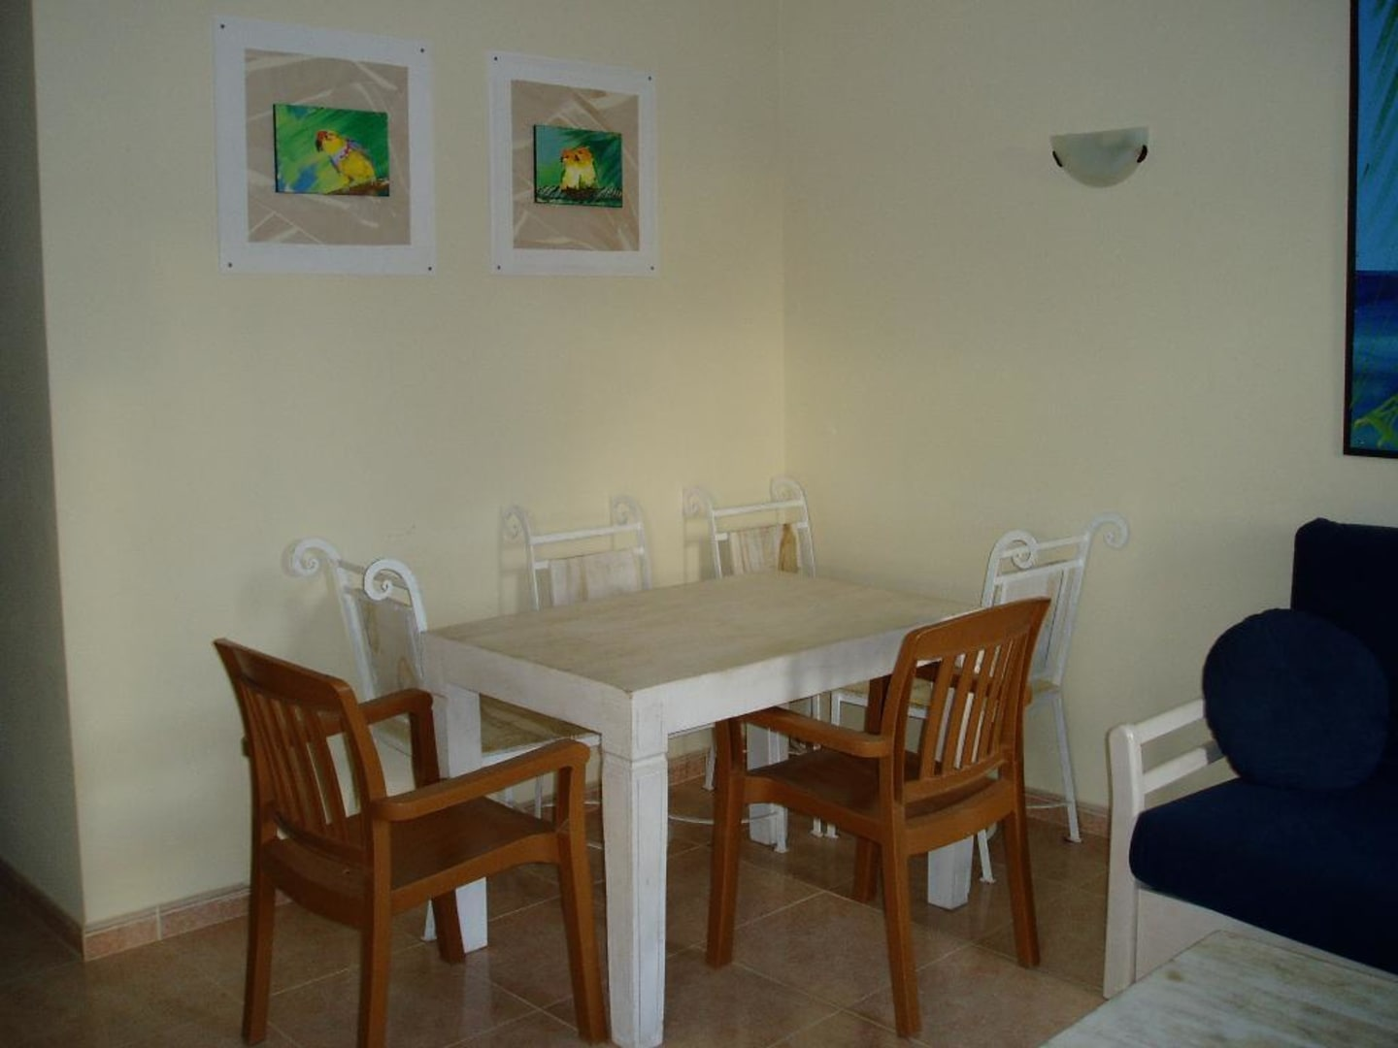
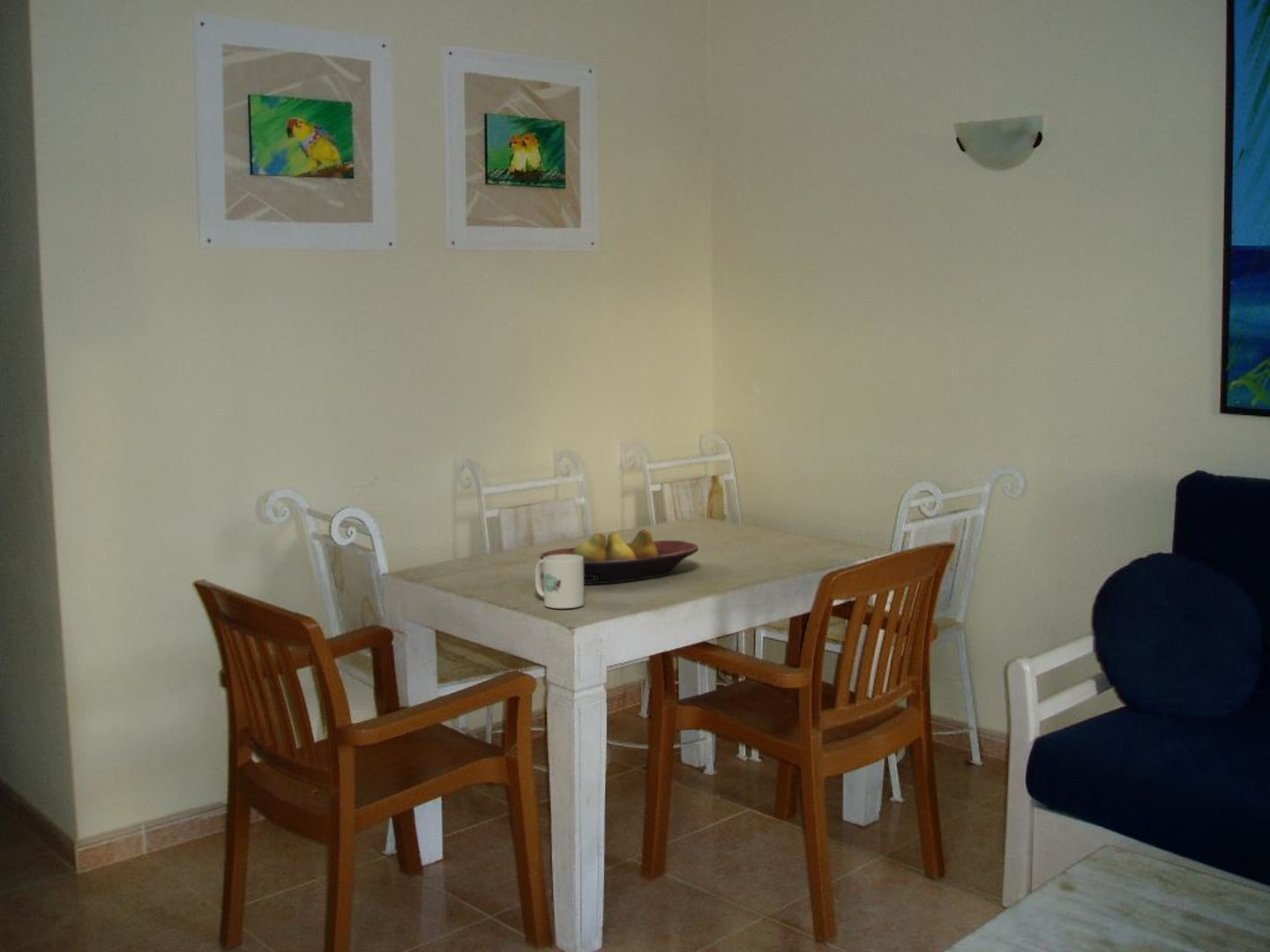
+ fruit bowl (621, 553)
+ mug (557, 580)
